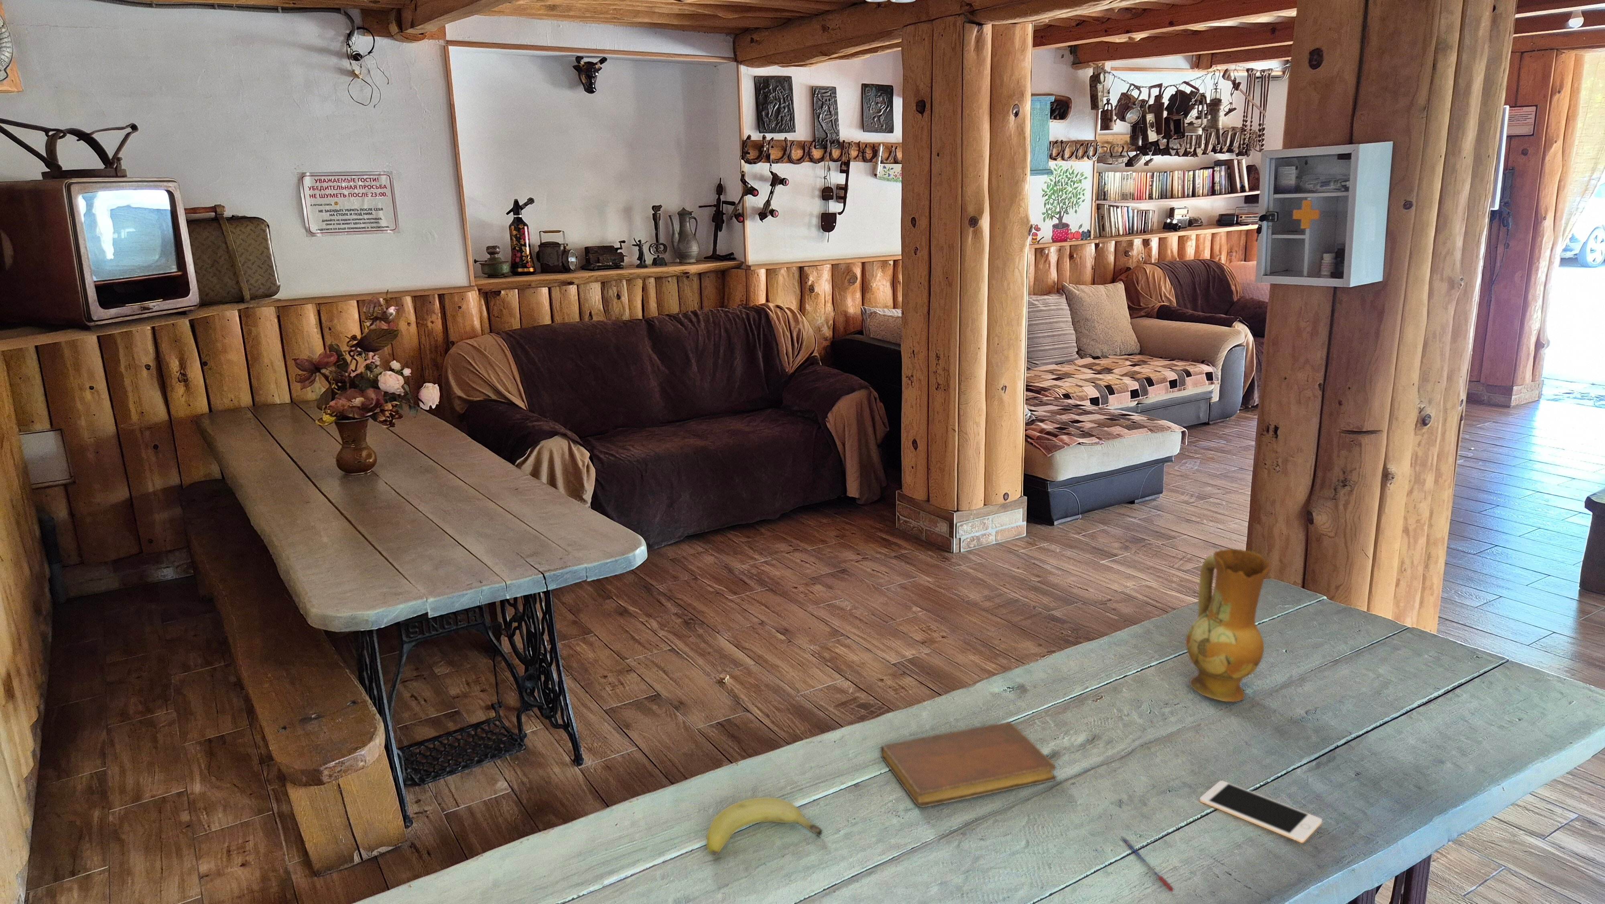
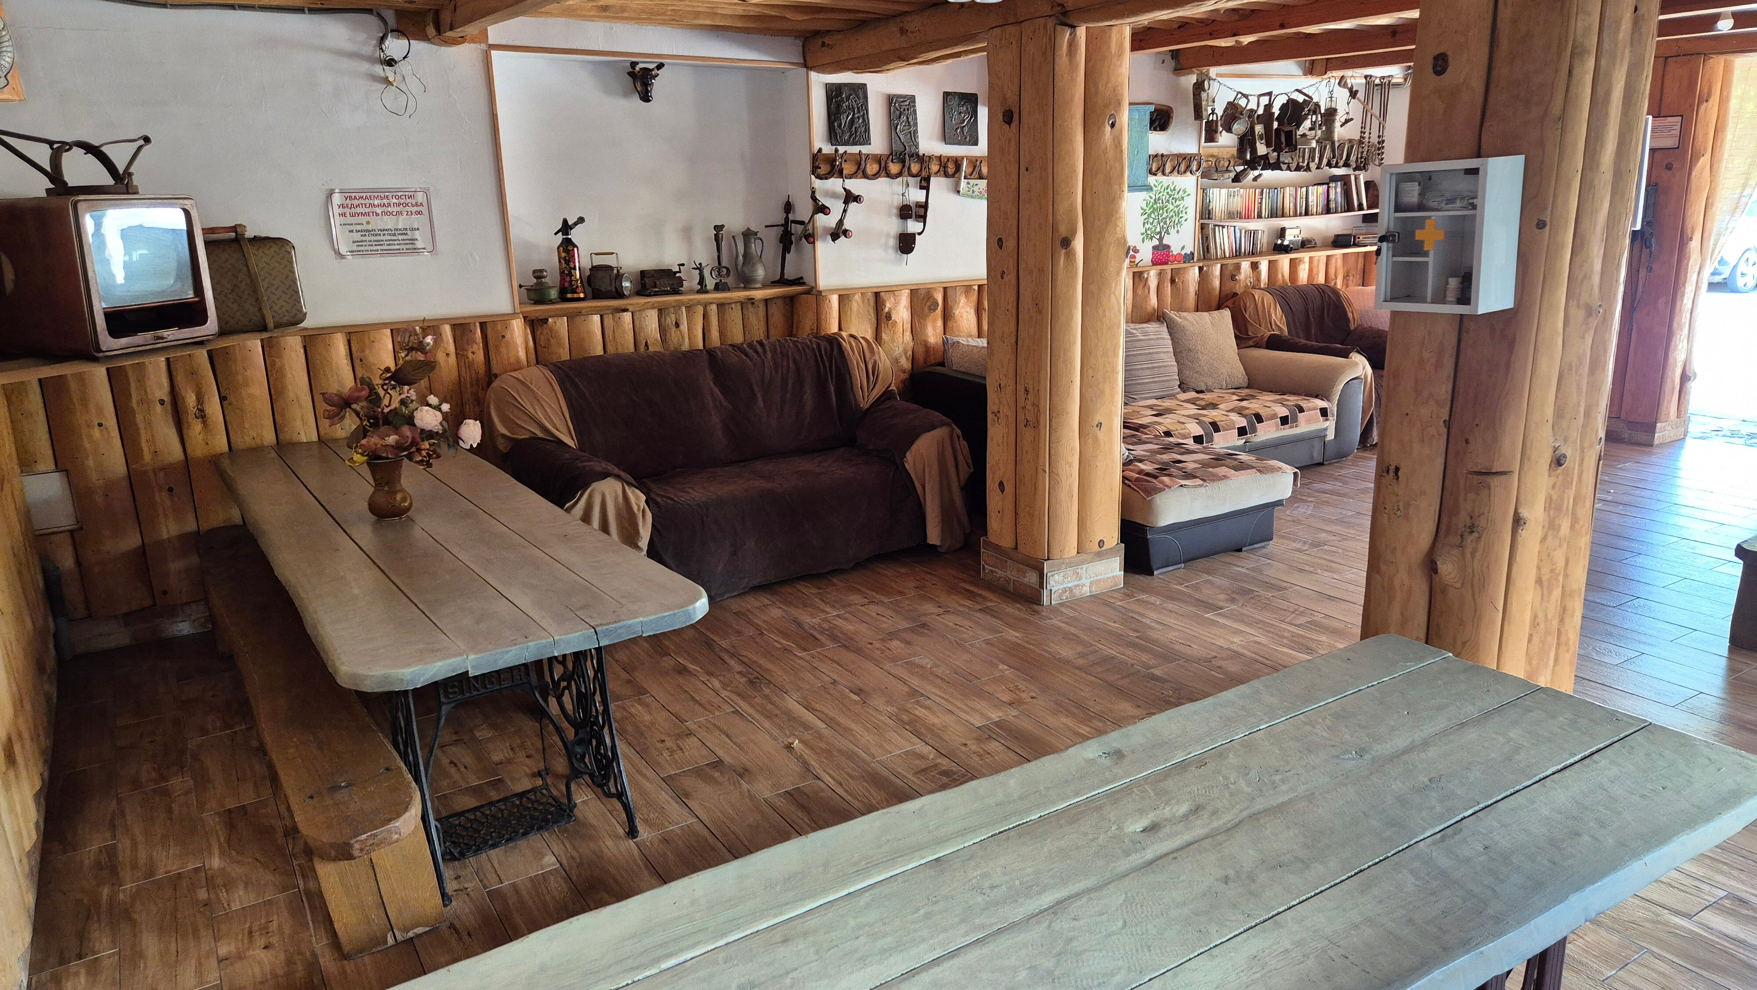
- ceramic jug (1221, 623)
- fruit (758, 821)
- notebook (967, 761)
- pen (1146, 861)
- cell phone (1260, 810)
